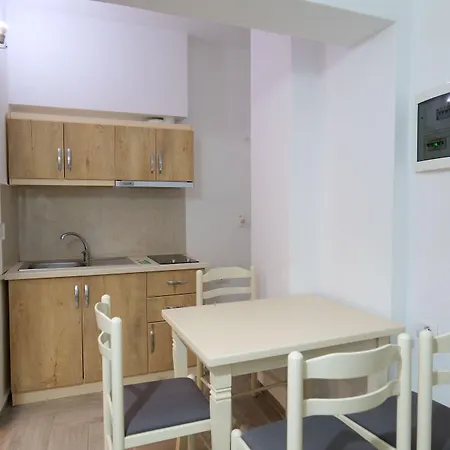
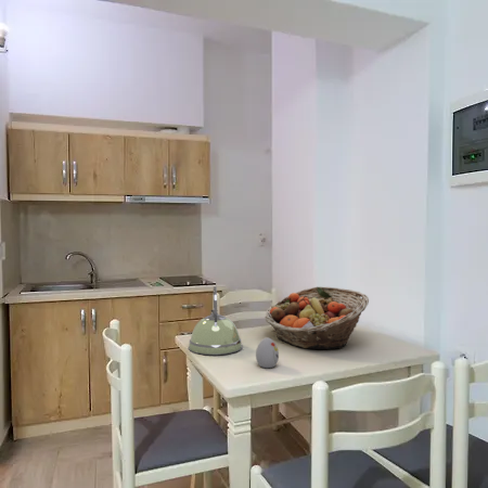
+ fruit basket (314, 314)
+ kettle (215, 316)
+ decorative egg (267, 351)
